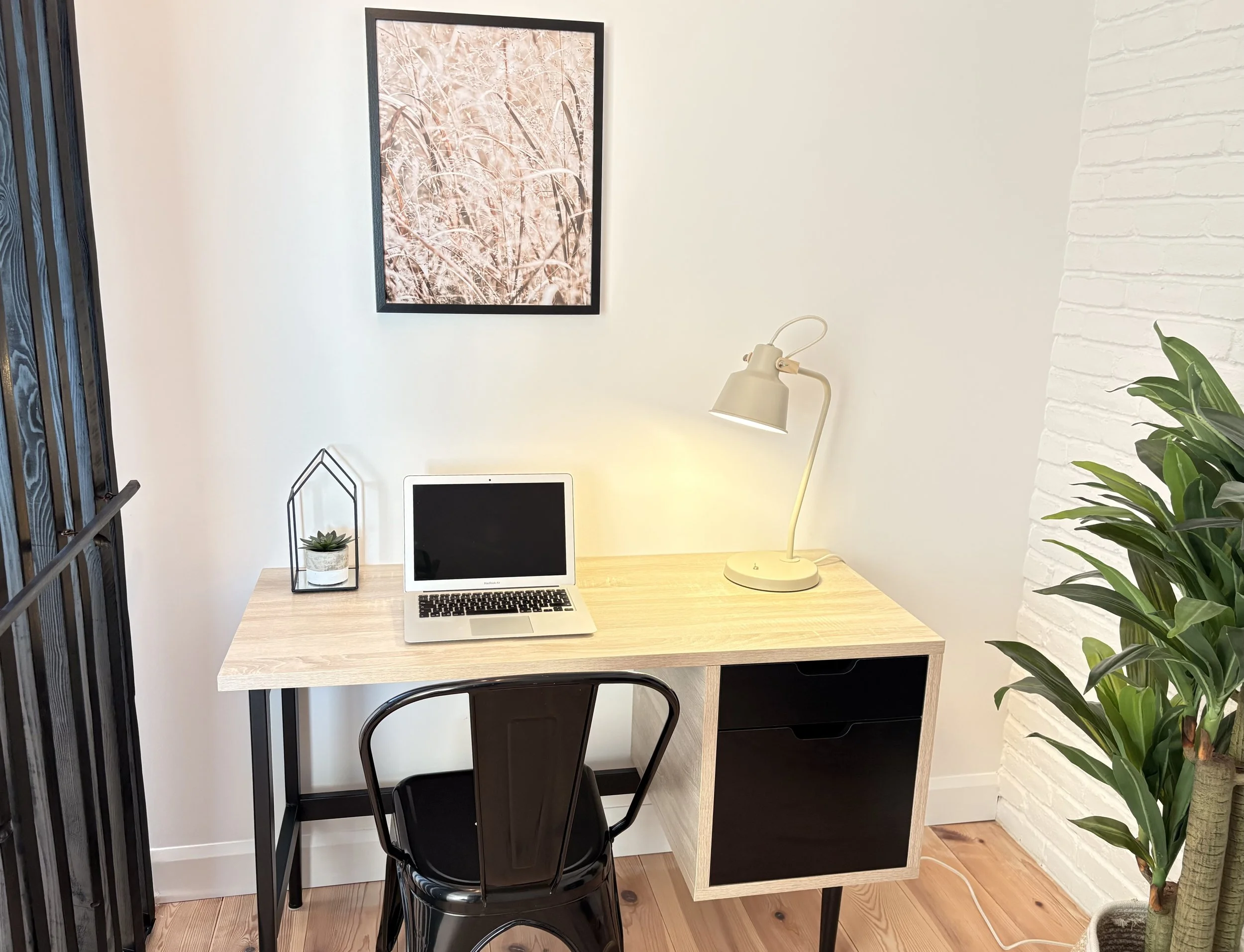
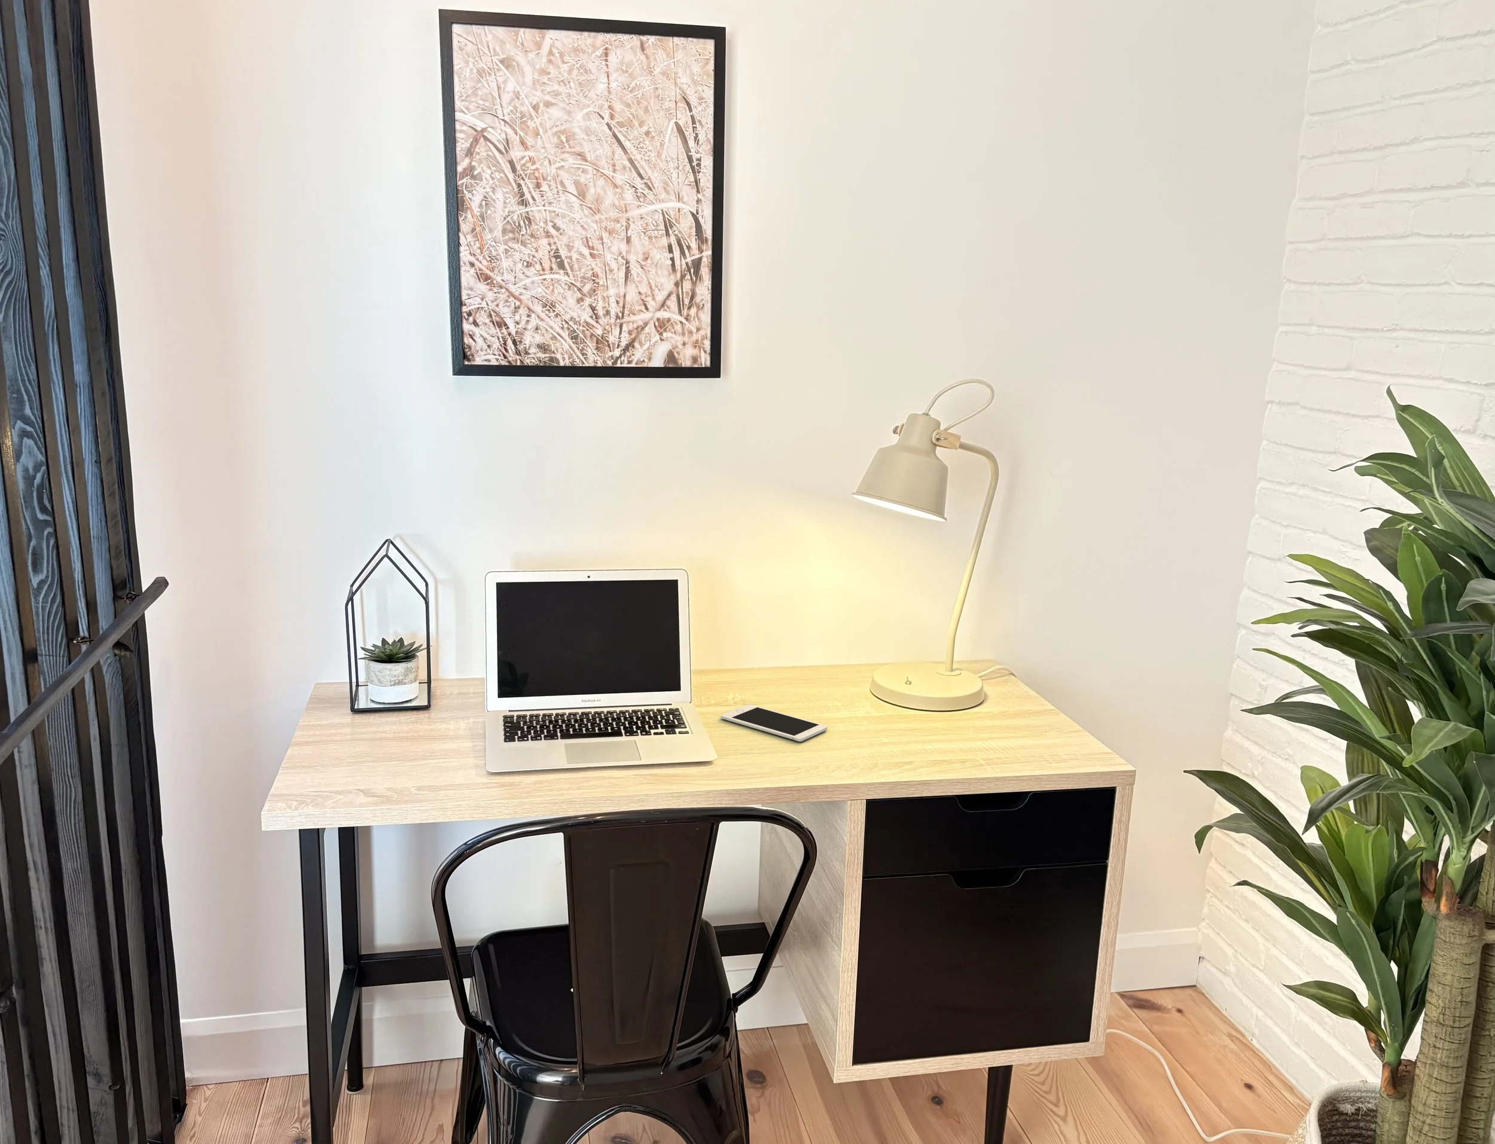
+ cell phone (773, 722)
